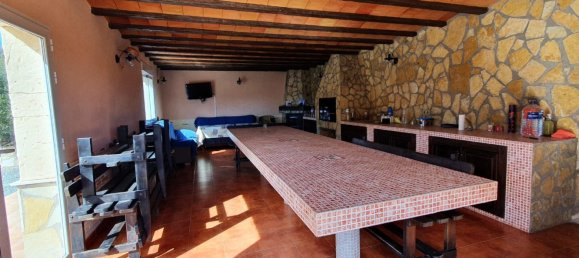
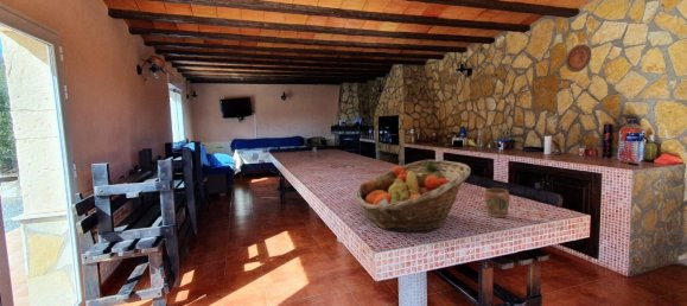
+ mug (496, 203)
+ fruit basket (409, 191)
+ decorative plate (578, 58)
